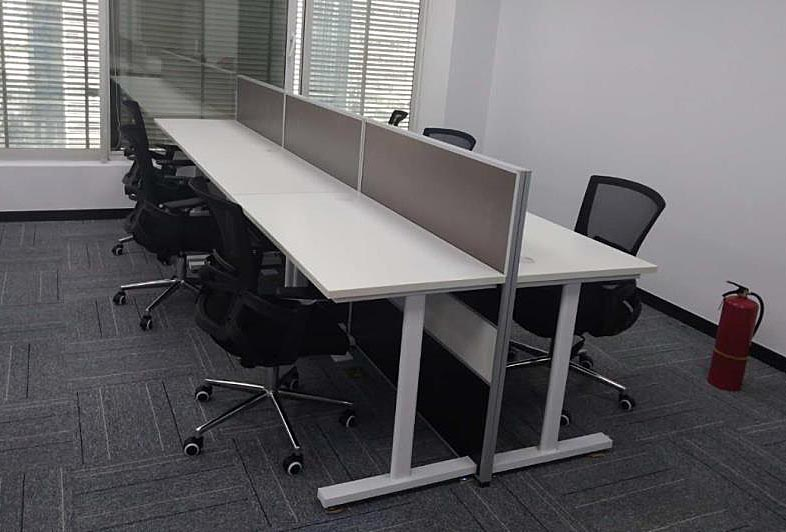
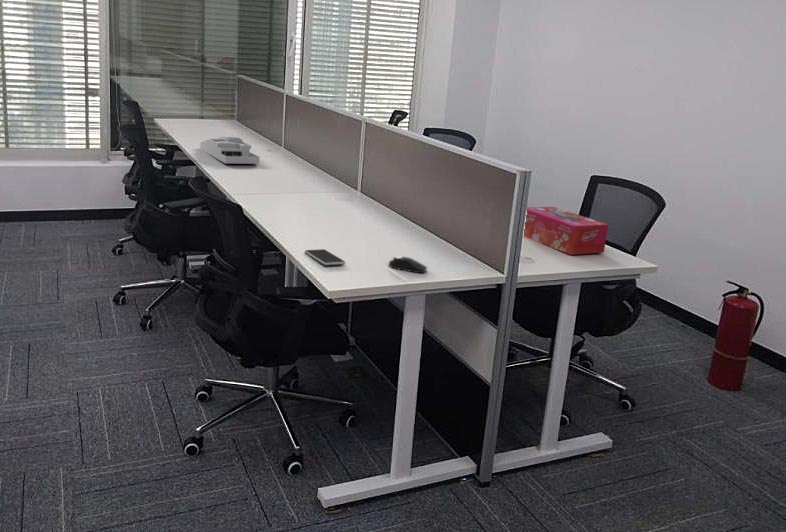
+ smartphone (324, 257)
+ desk organizer (228, 147)
+ computer mouse (409, 263)
+ tissue box (561, 229)
